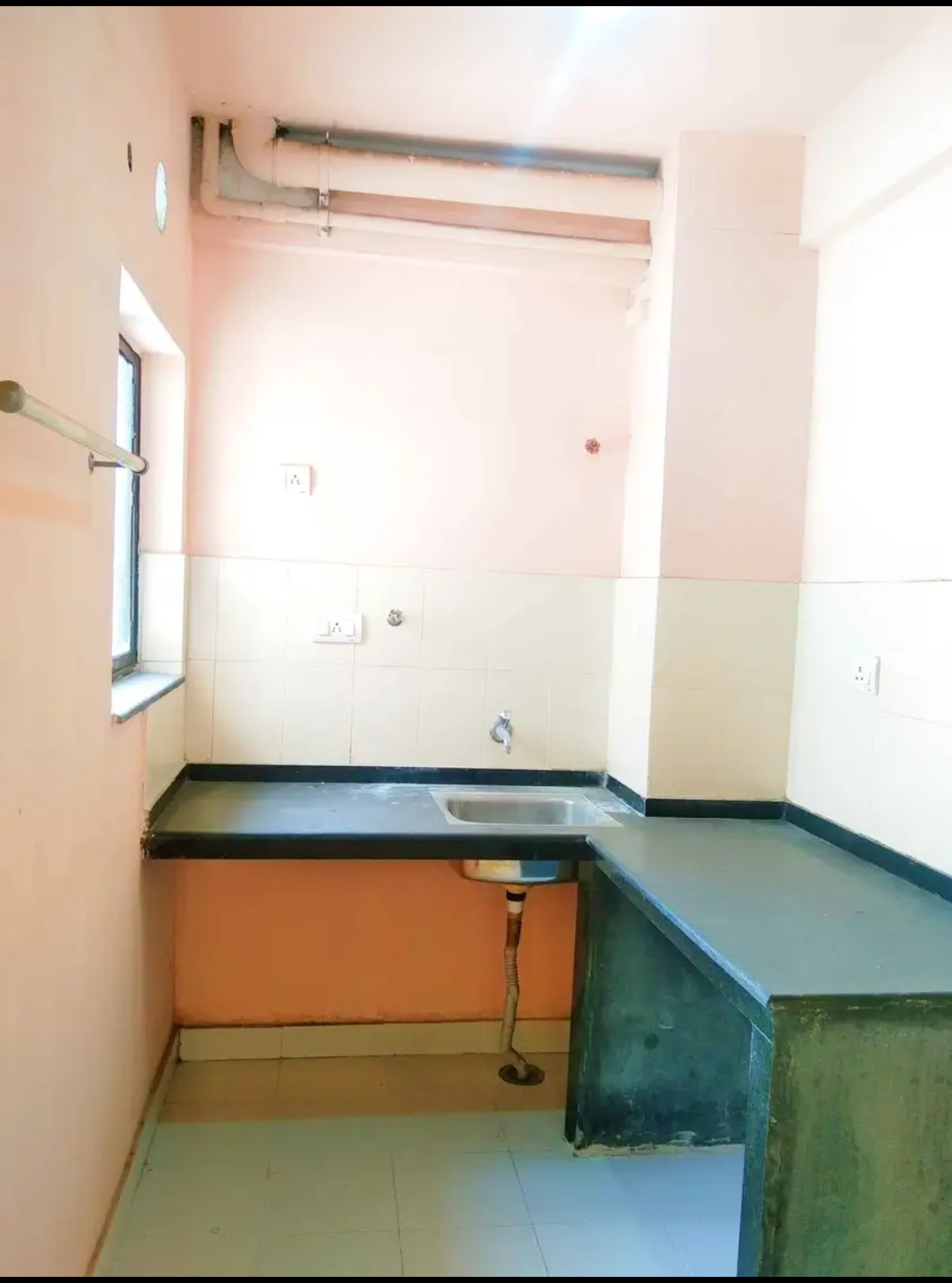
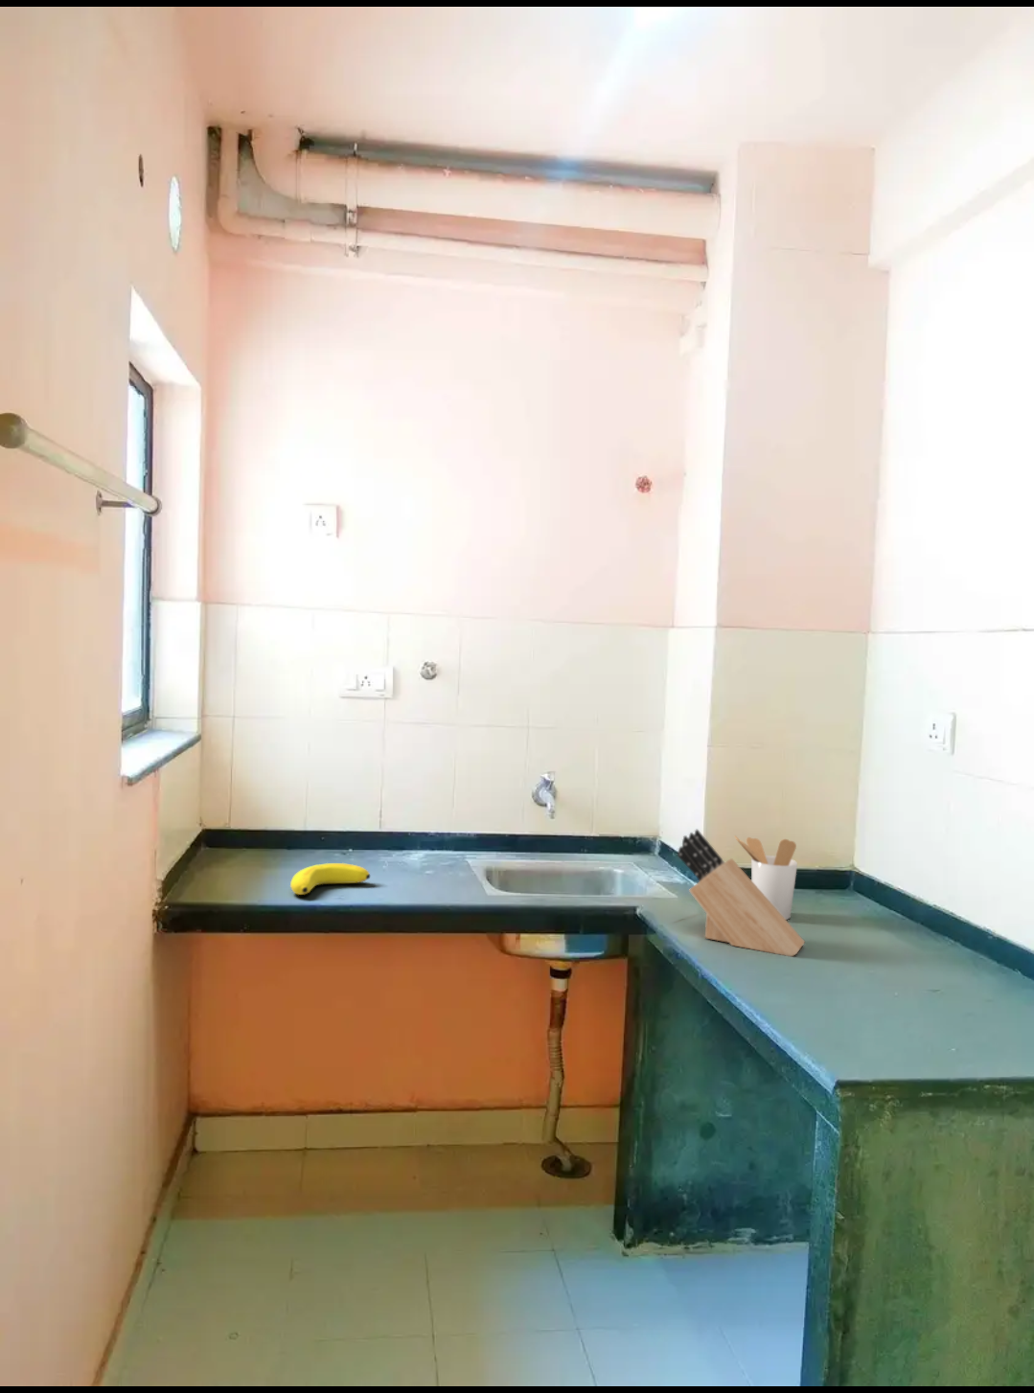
+ fruit (324, 876)
+ utensil holder (762, 875)
+ knife block (737, 889)
